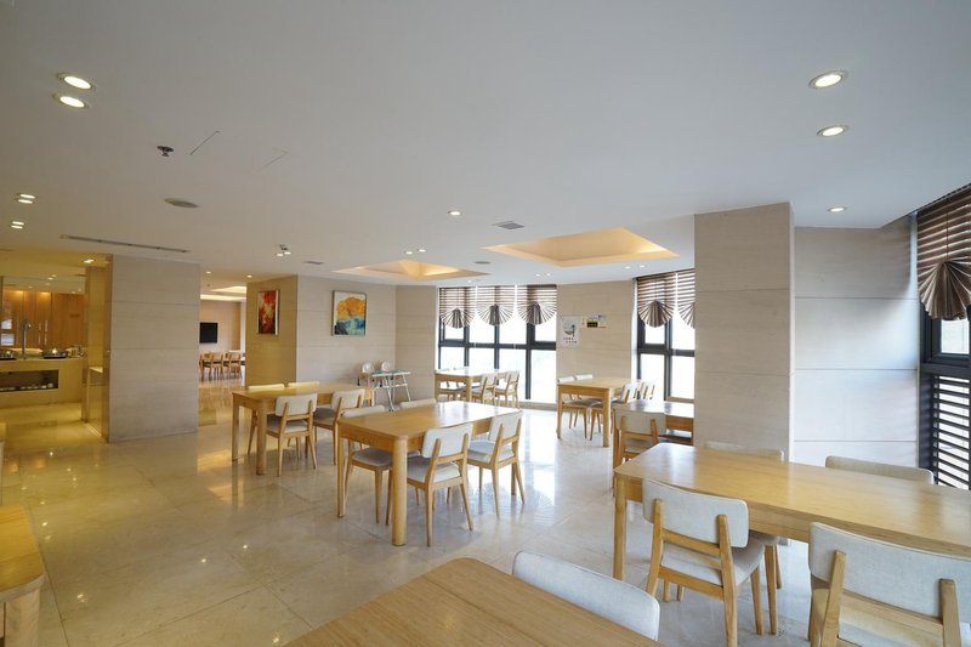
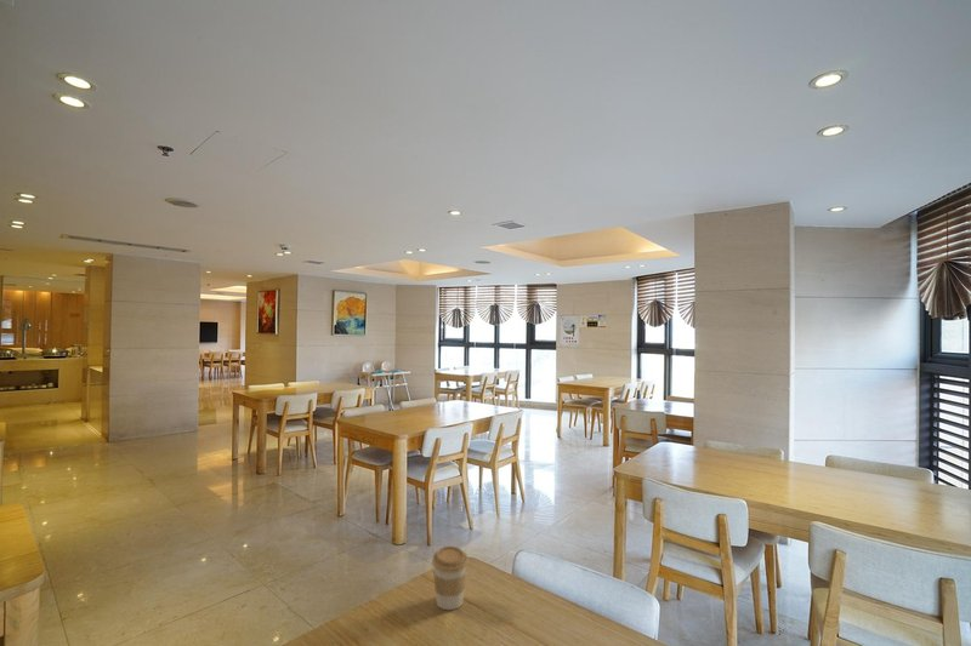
+ coffee cup (449, 576)
